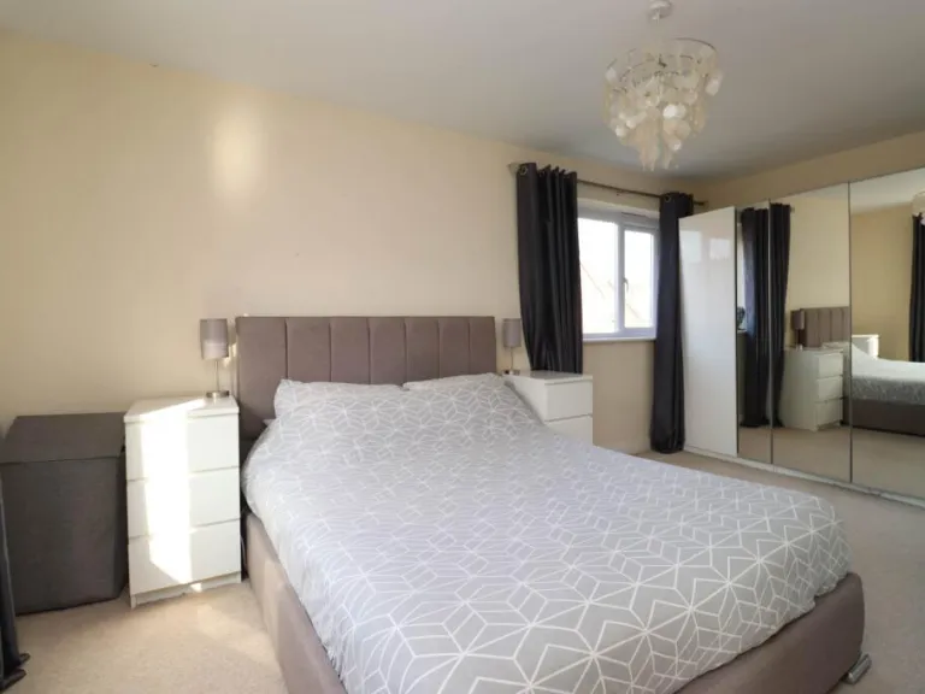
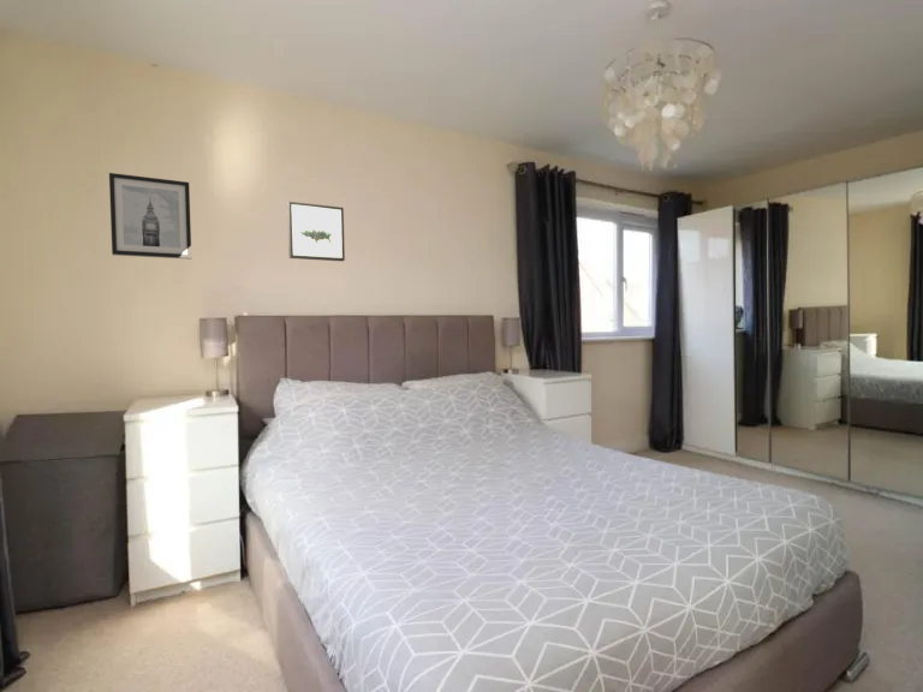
+ wall art (151, 217)
+ wall art (316, 232)
